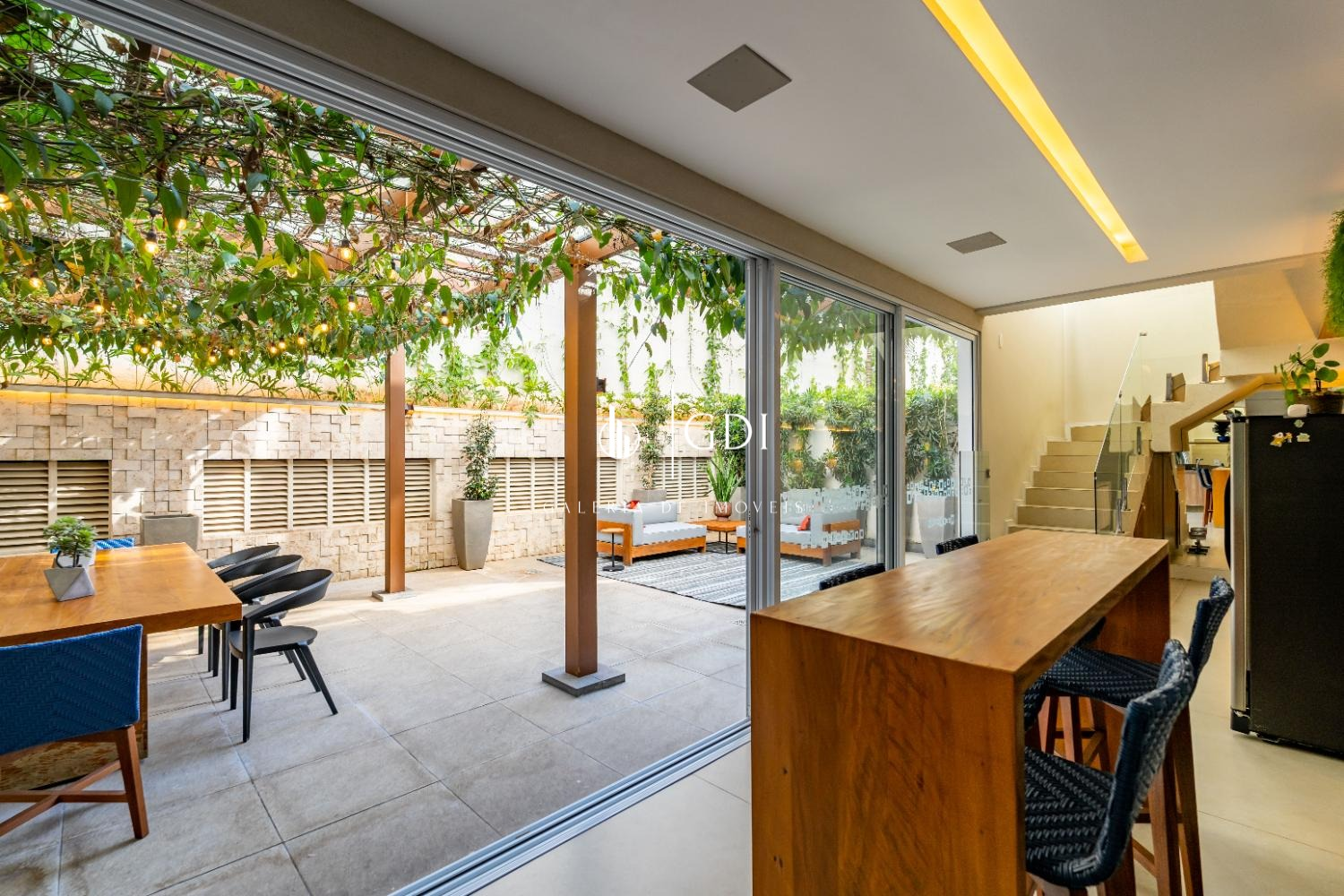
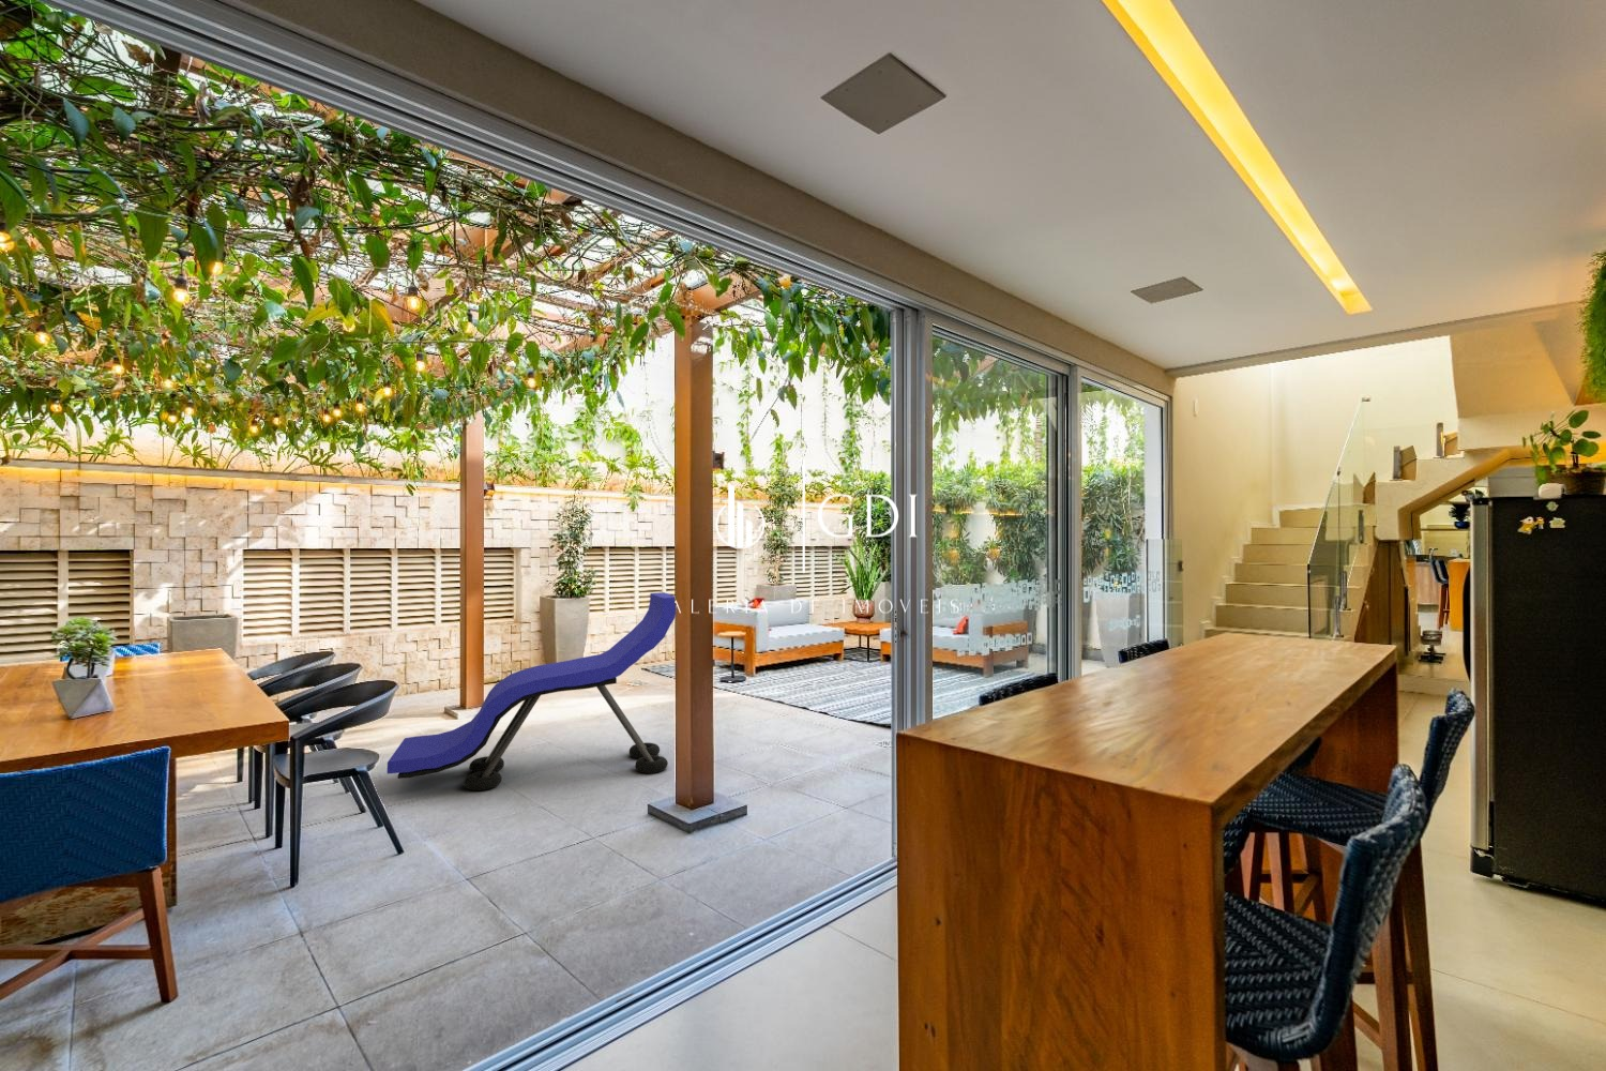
+ lounge chair (540, 685)
